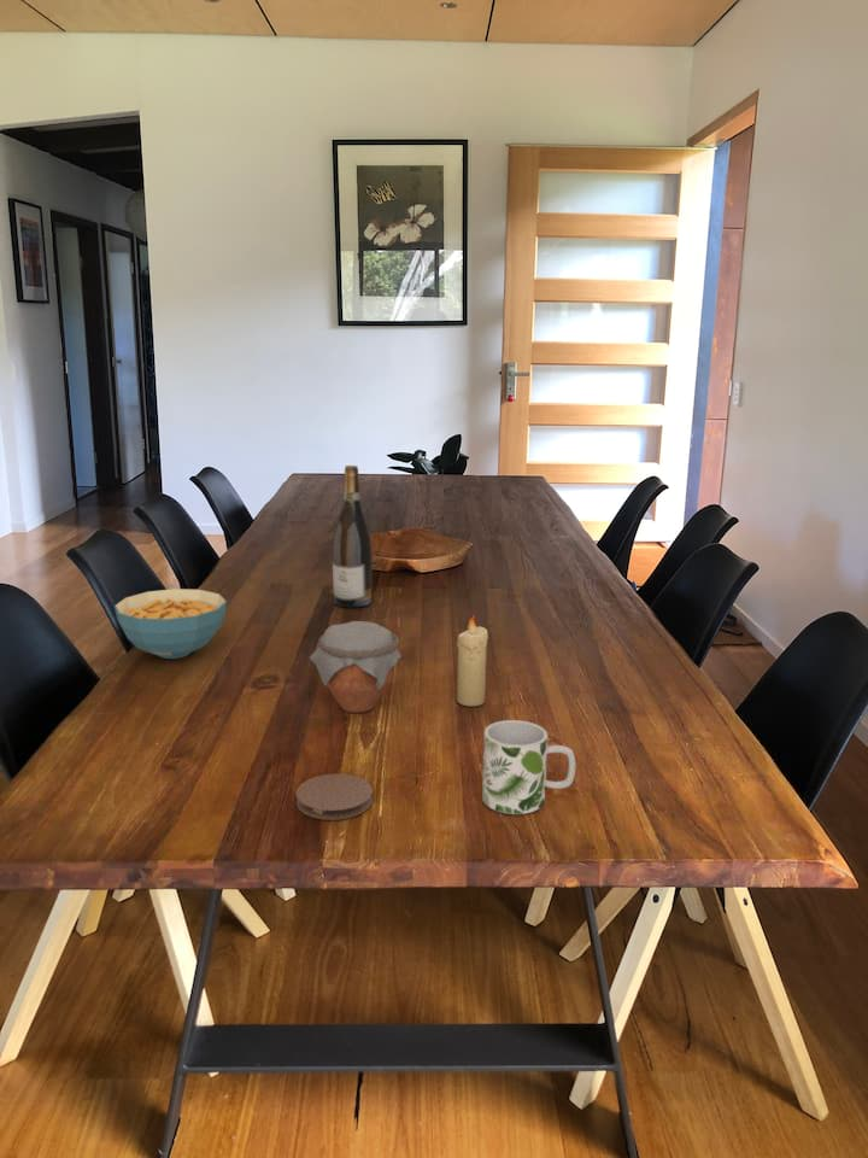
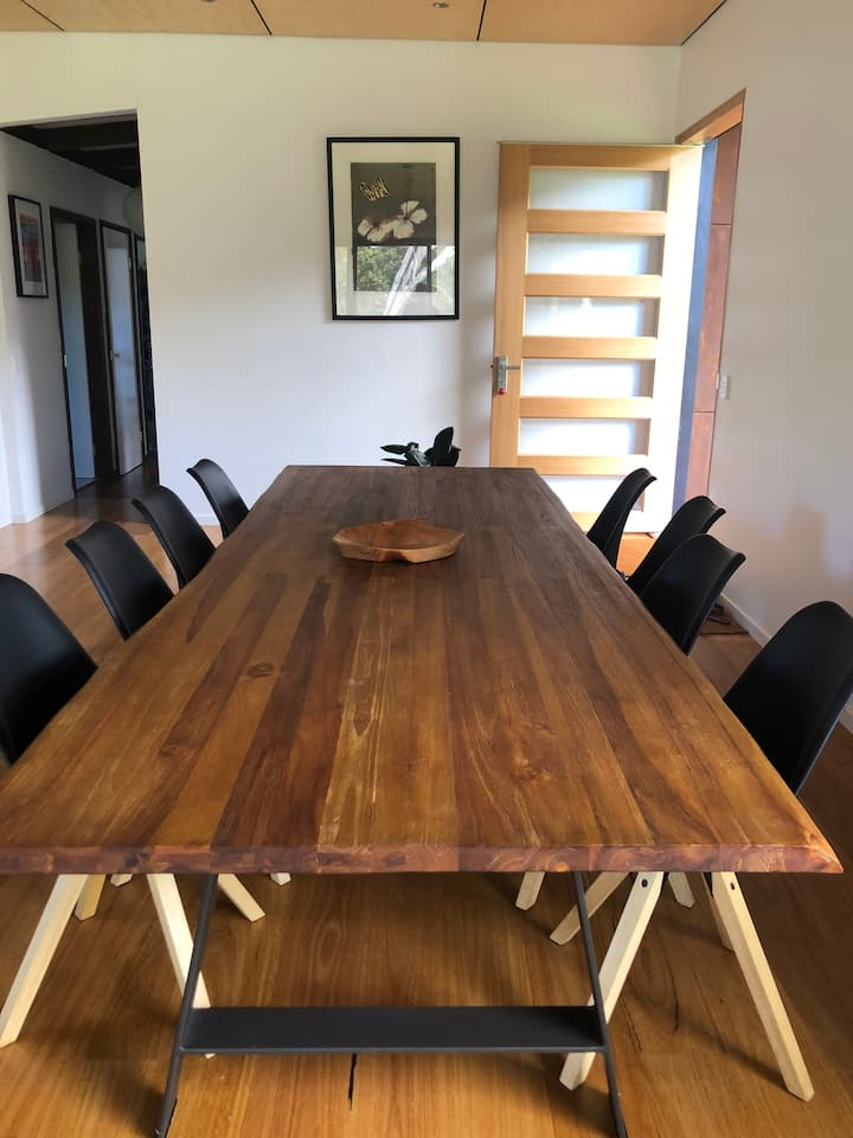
- coaster (334, 795)
- jar (357, 667)
- mug (528, 766)
- cereal bowl (172, 627)
- wine bottle (352, 536)
- candle (471, 659)
